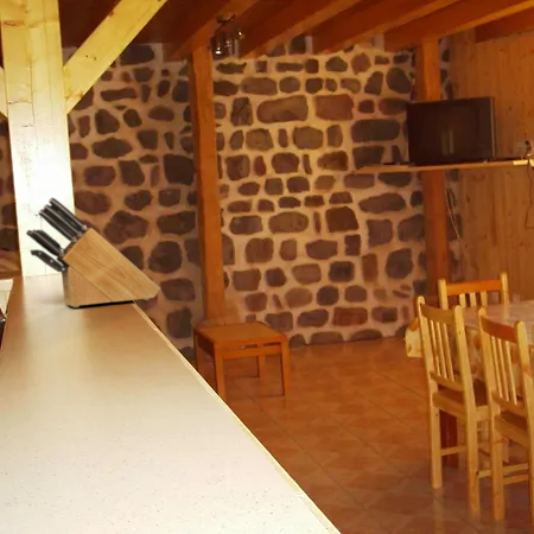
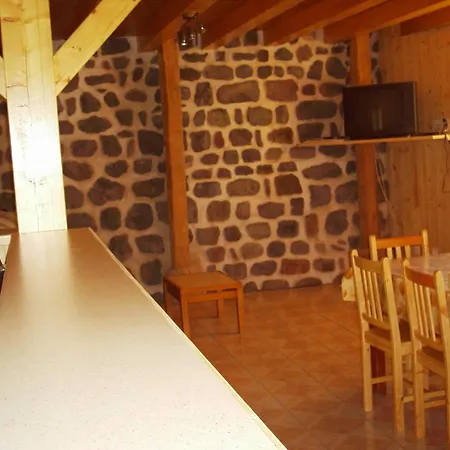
- knife block (93, 249)
